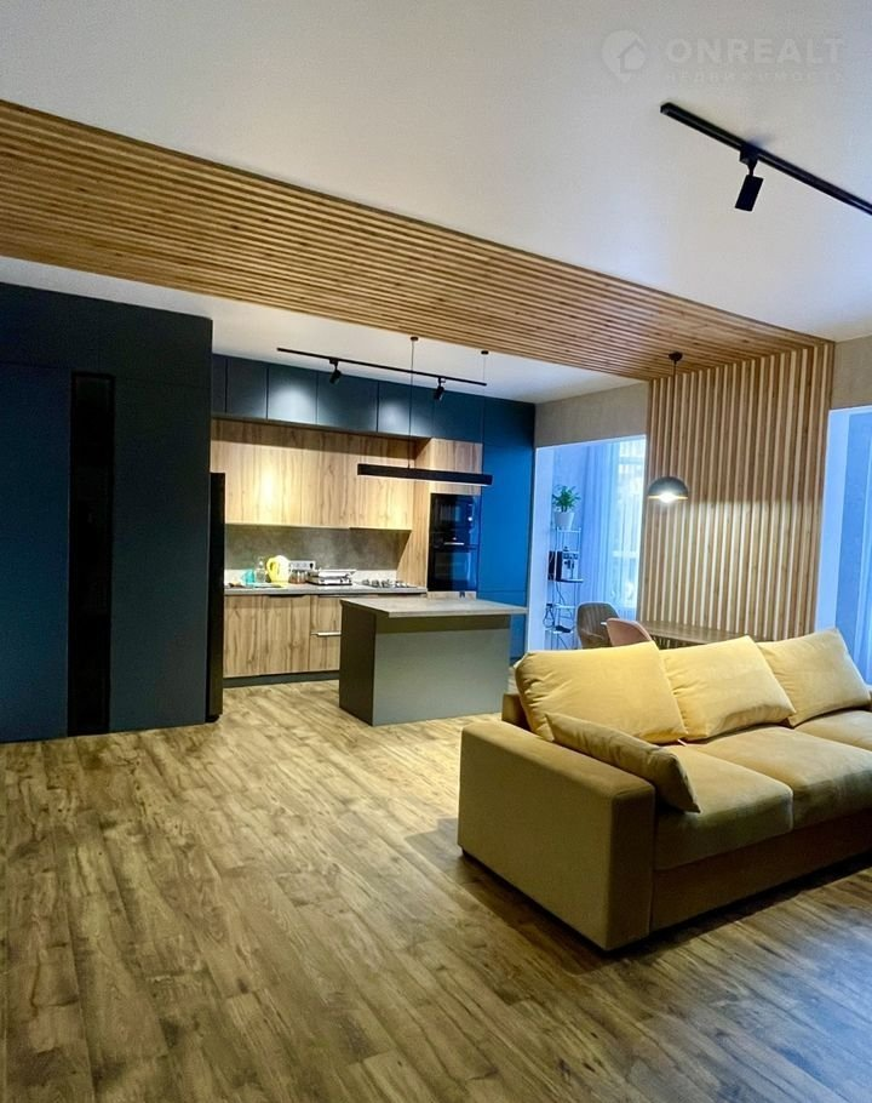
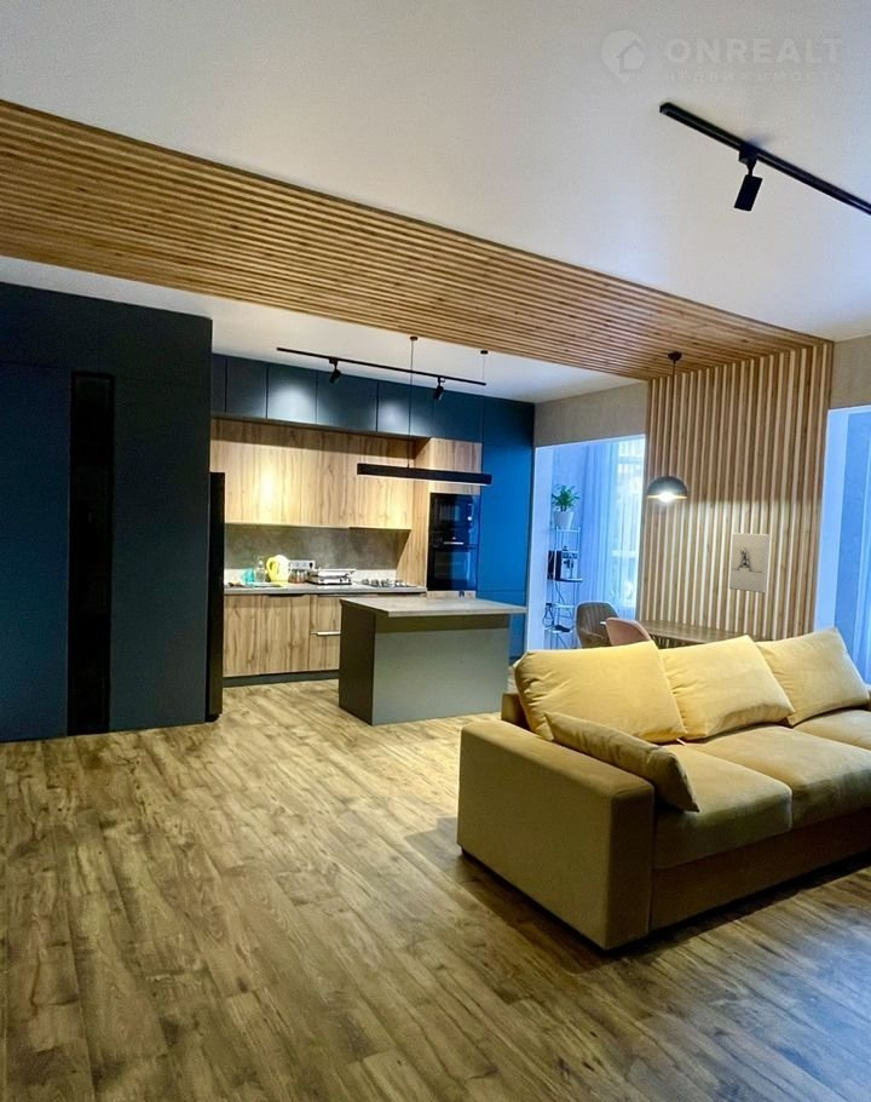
+ wall sculpture (749, 562)
